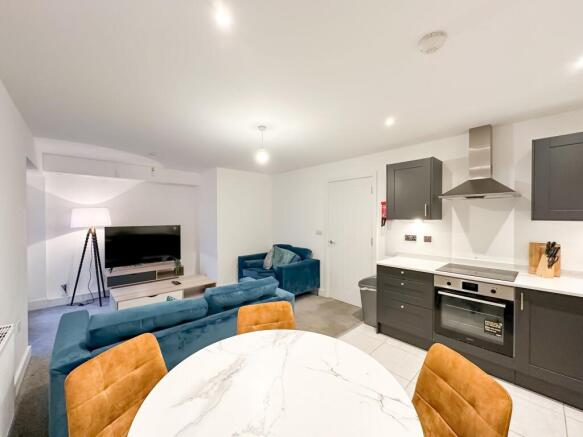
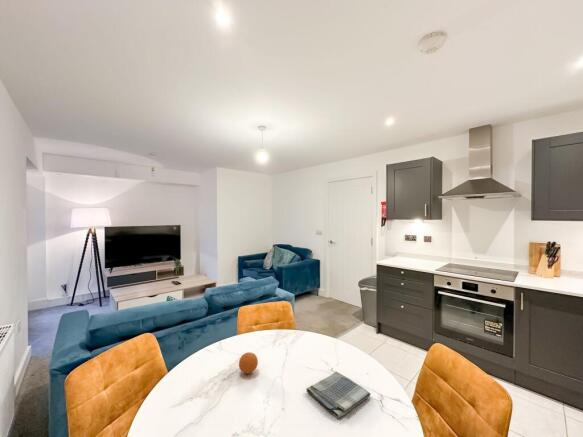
+ dish towel (337, 390)
+ fruit (248, 363)
